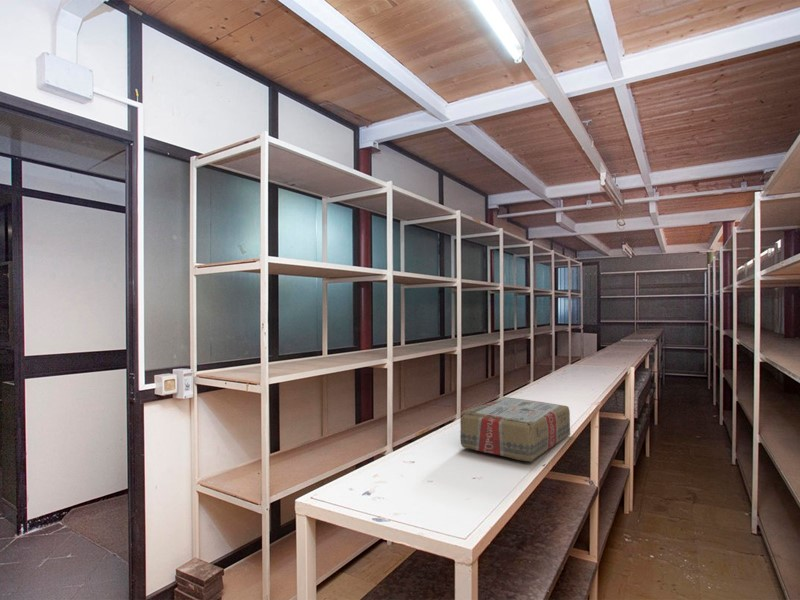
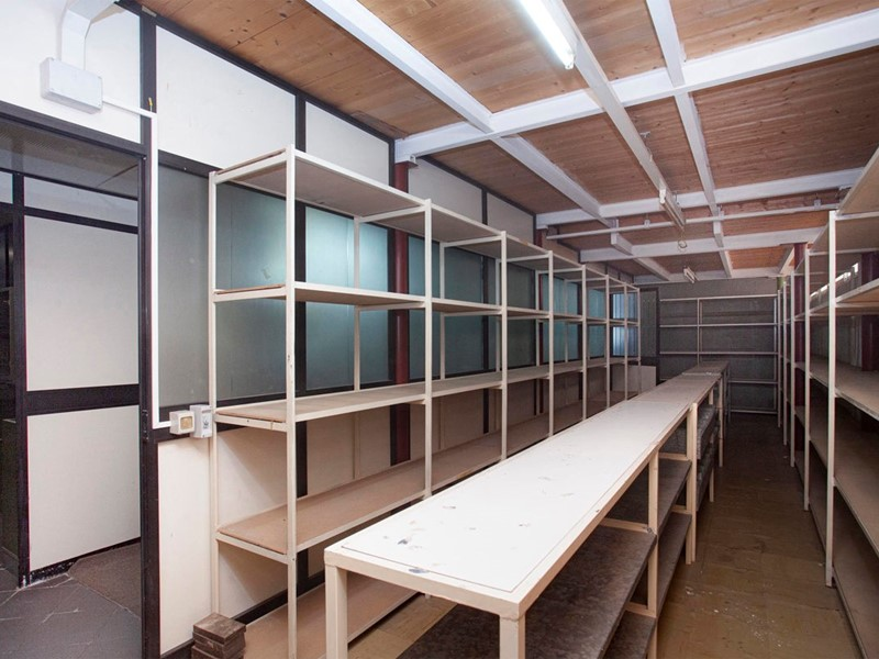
- carton (516, 424)
